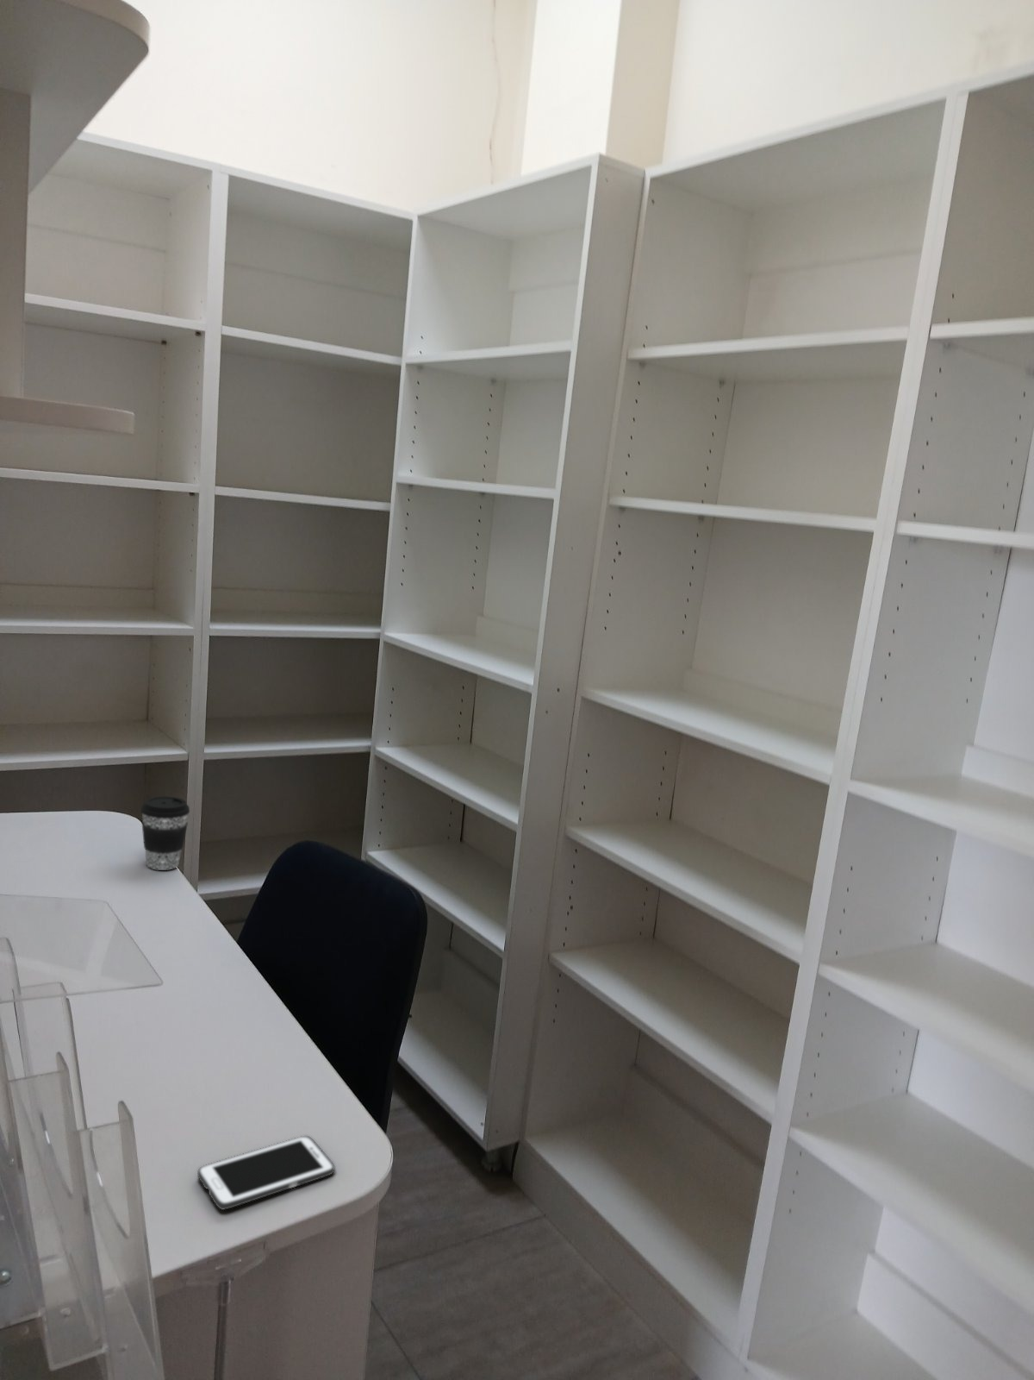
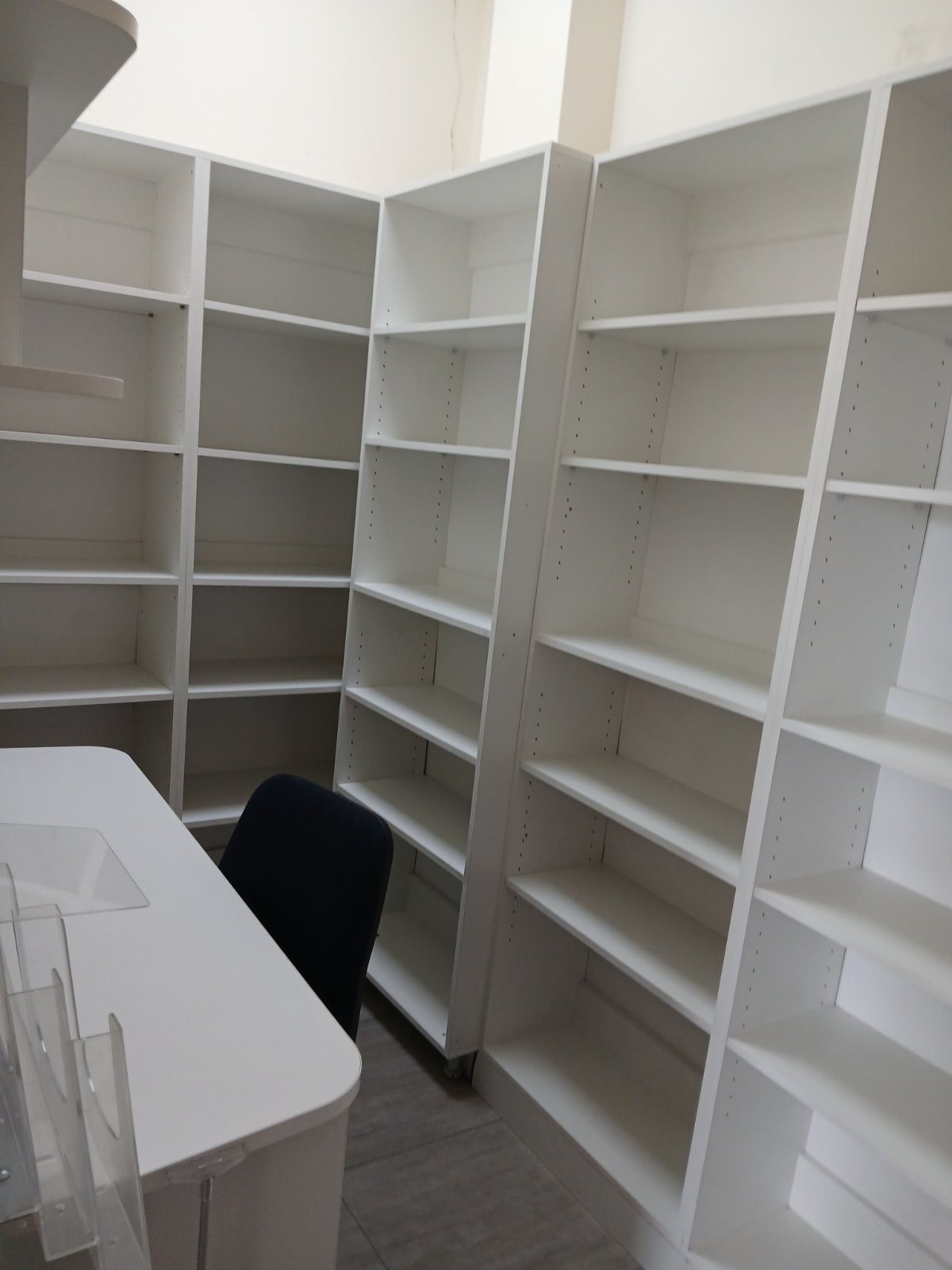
- cell phone (266, 1170)
- coffee cup (164, 833)
